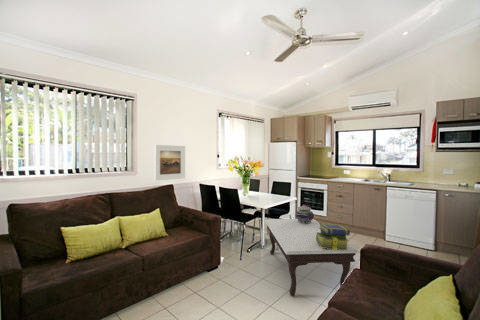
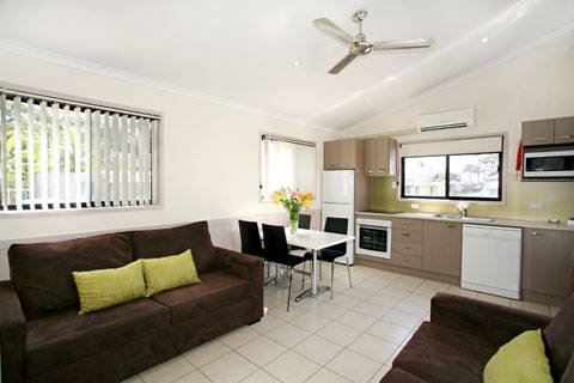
- stack of books (332, 235)
- coffee table (302, 251)
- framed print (170, 162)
- decorative container (304, 213)
